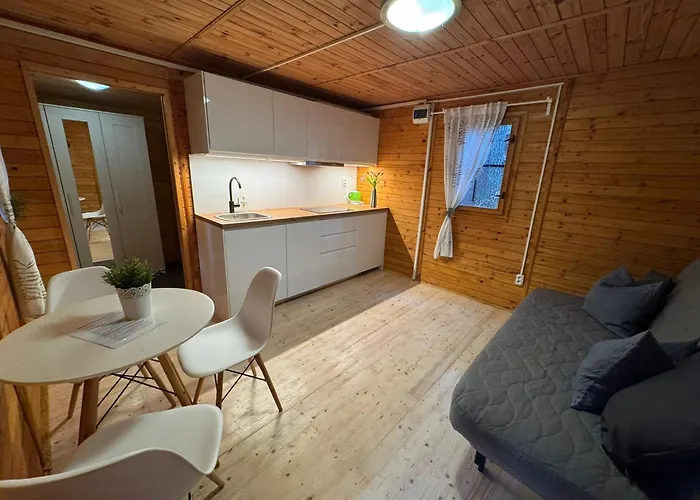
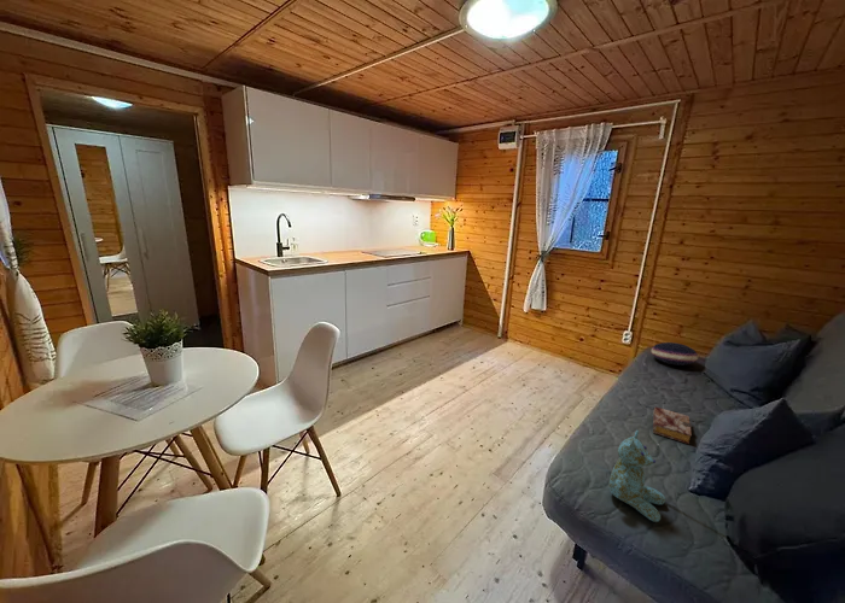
+ stuffed bear (640, 470)
+ book (671, 423)
+ cushion (674, 353)
